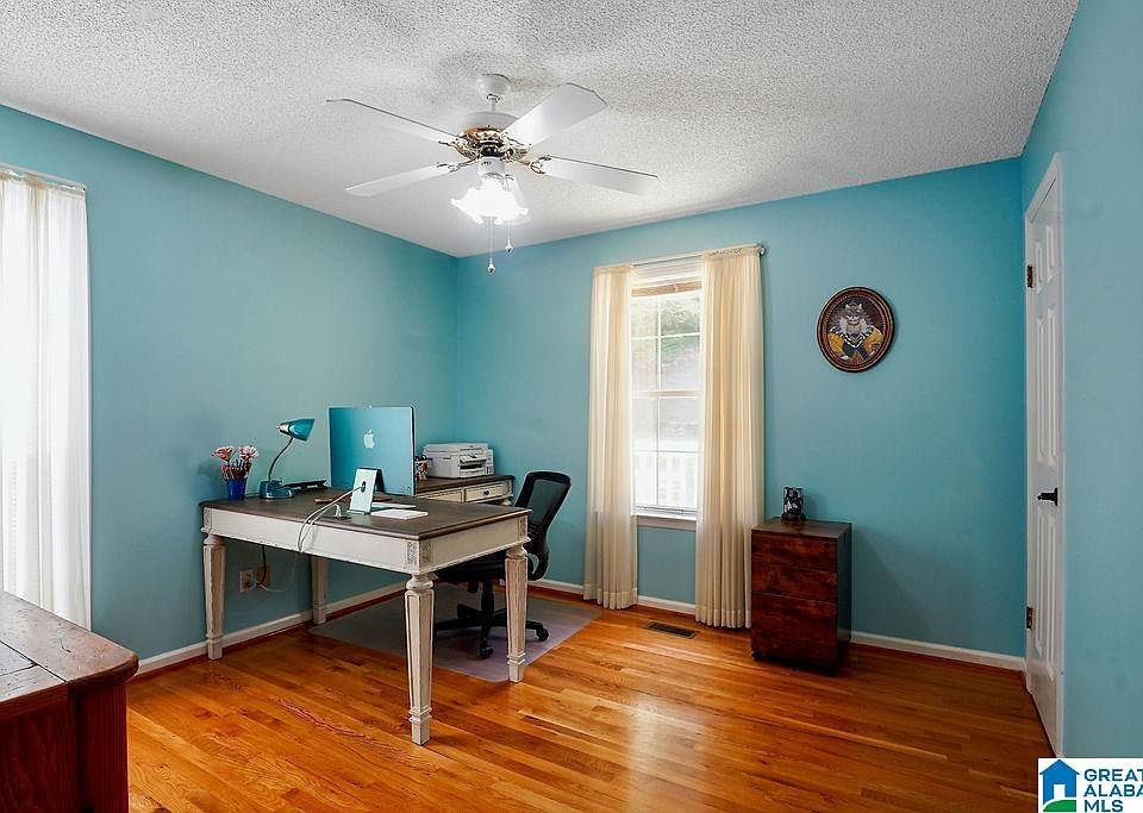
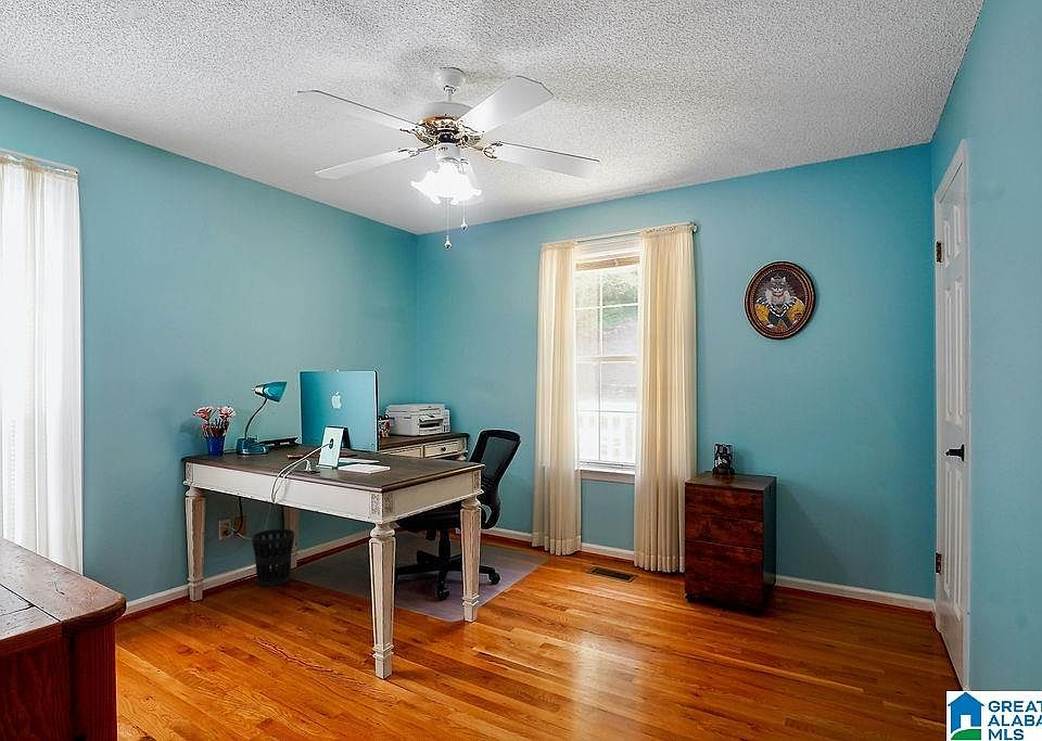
+ wastebasket (274, 557)
